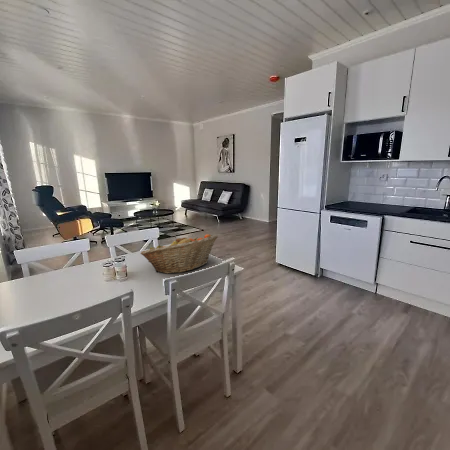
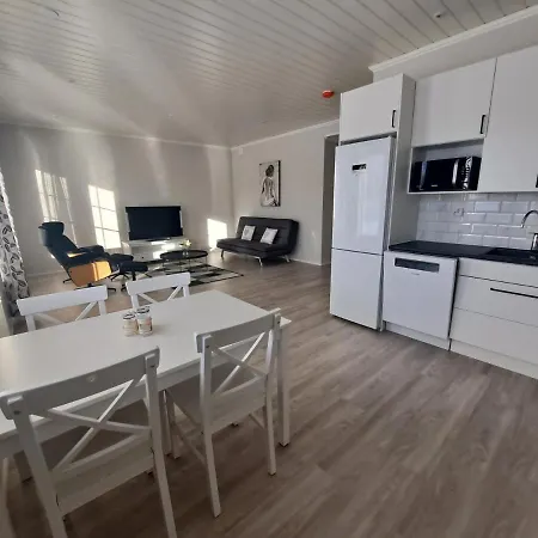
- fruit basket (181, 250)
